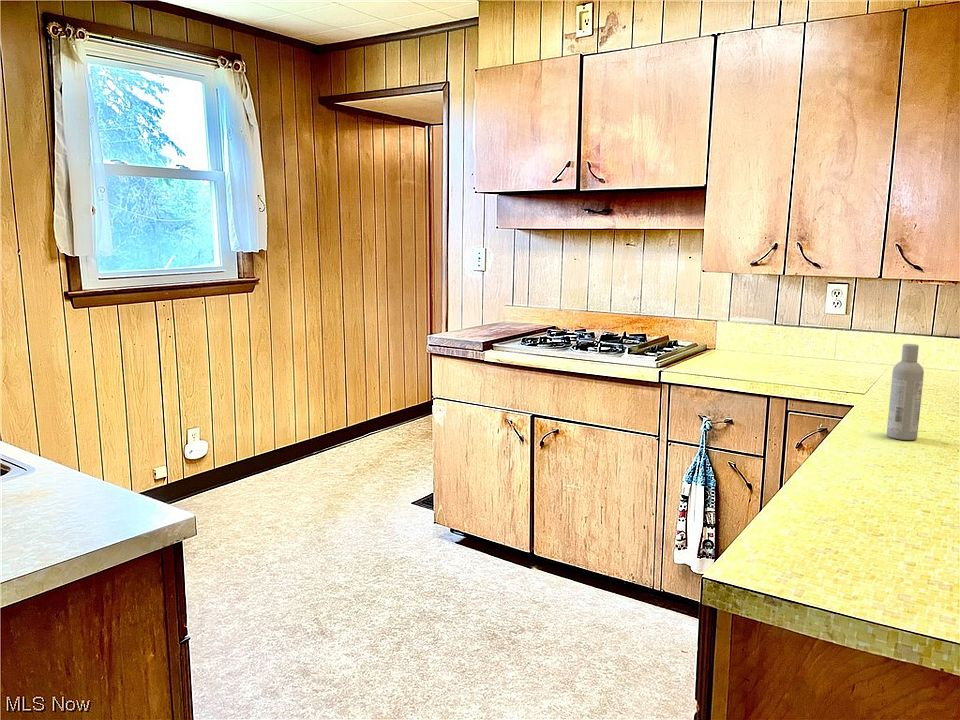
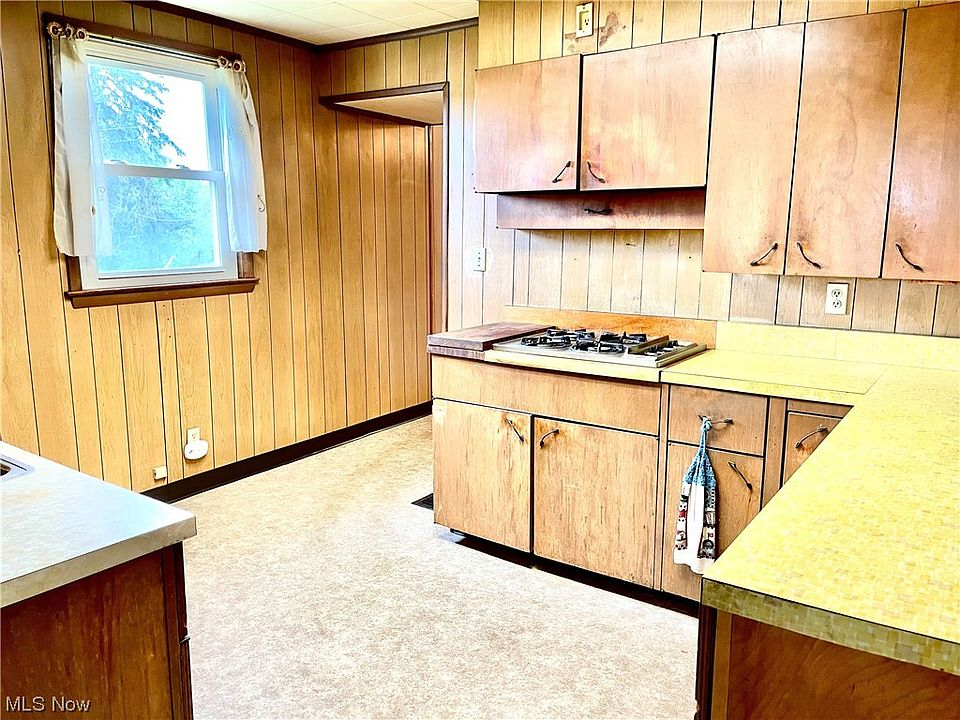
- bottle (906, 391)
